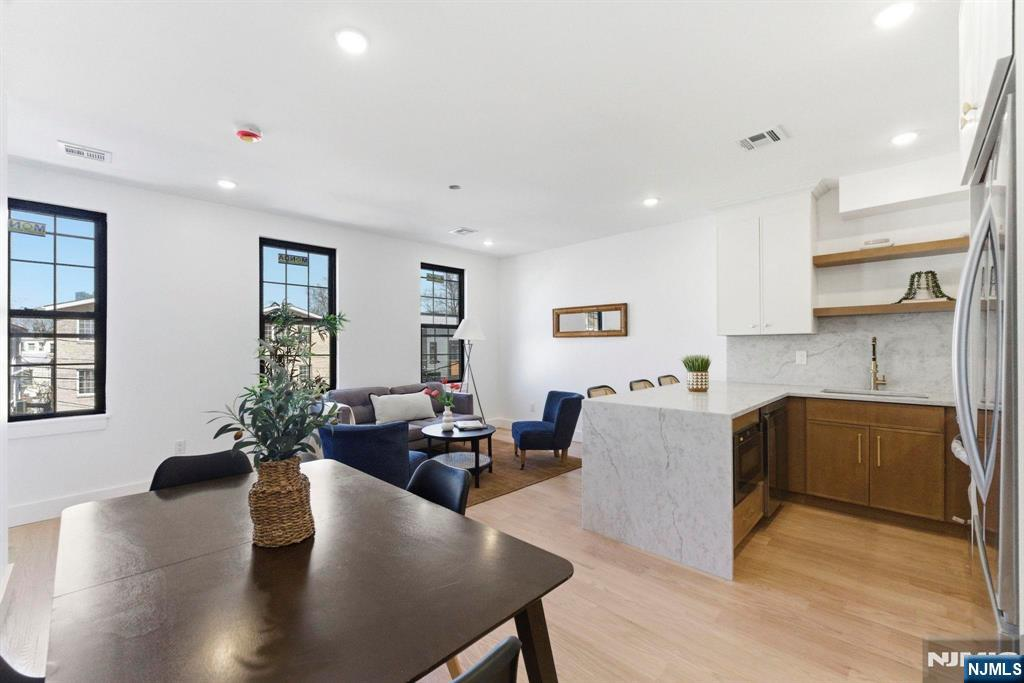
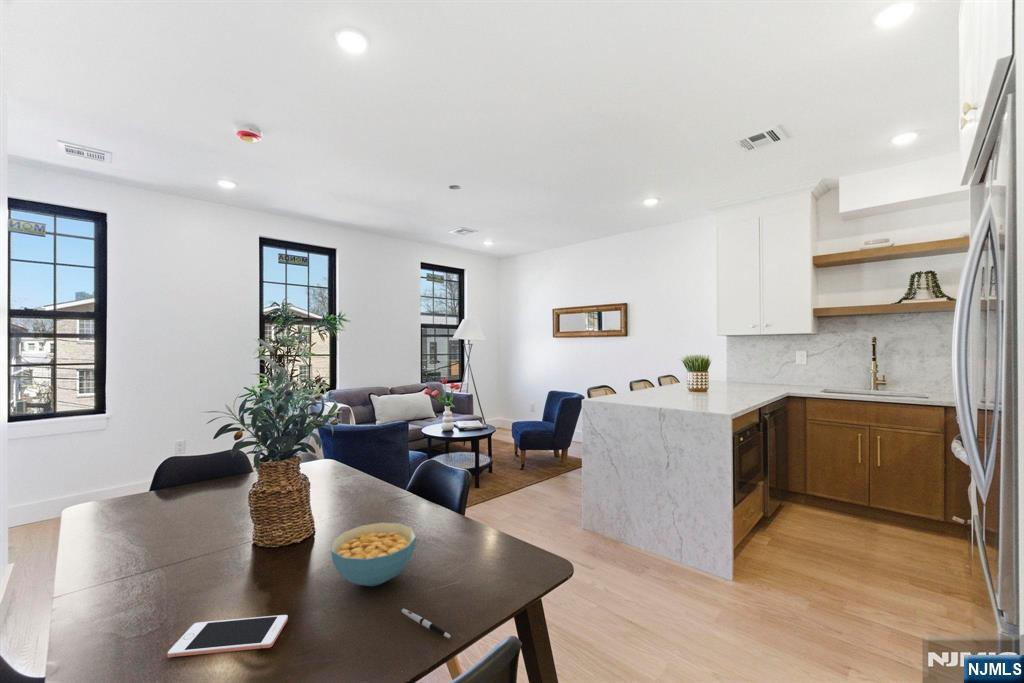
+ cell phone (231, 634)
+ pen (426, 623)
+ cereal bowl (374, 559)
